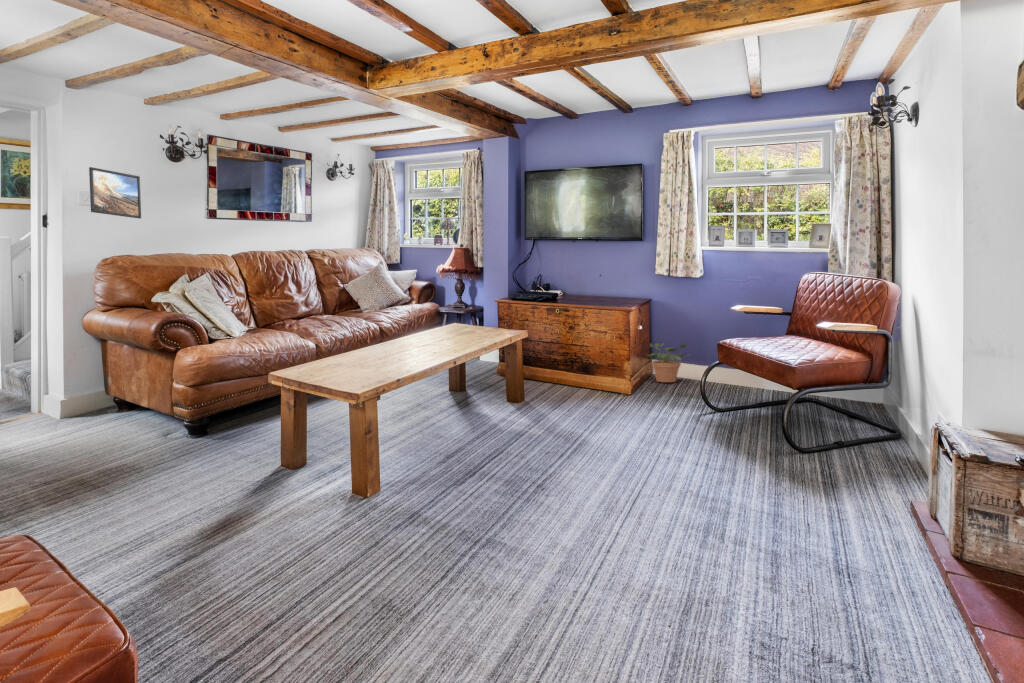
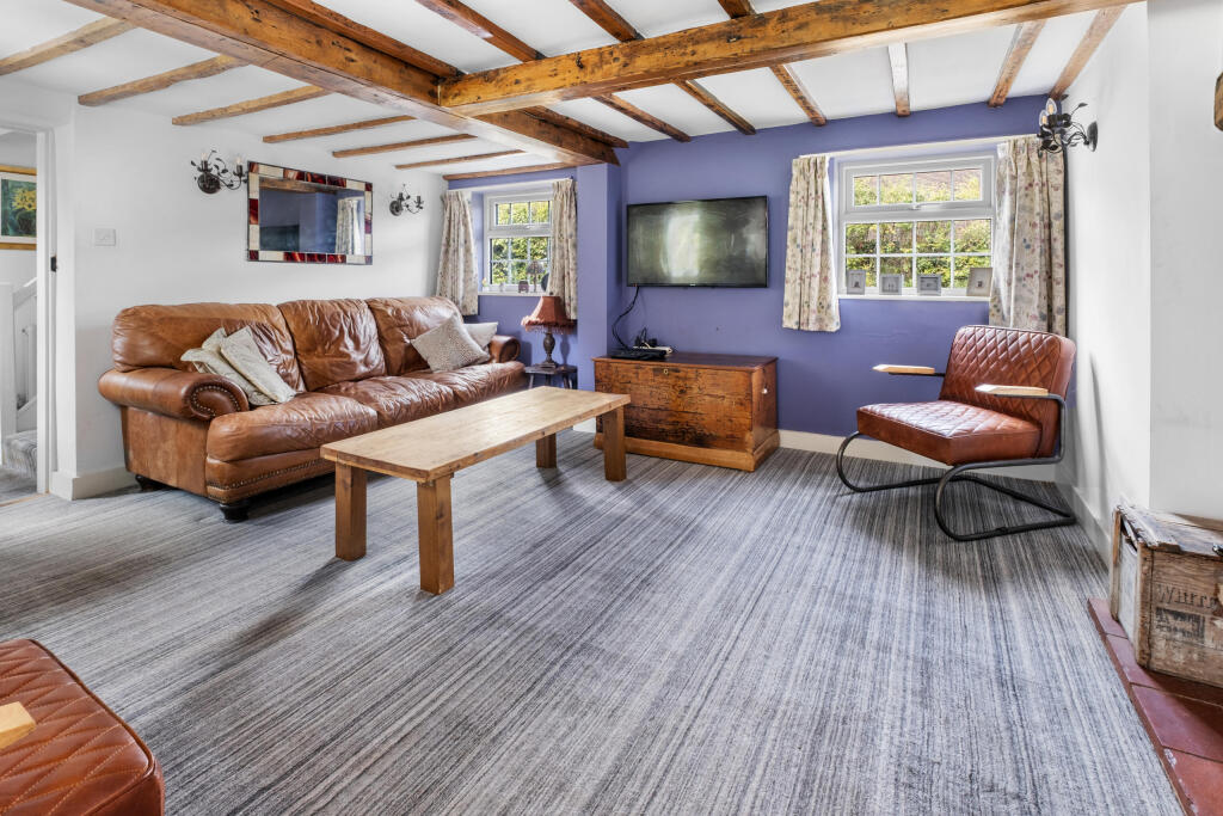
- potted plant (669, 362)
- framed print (116, 193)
